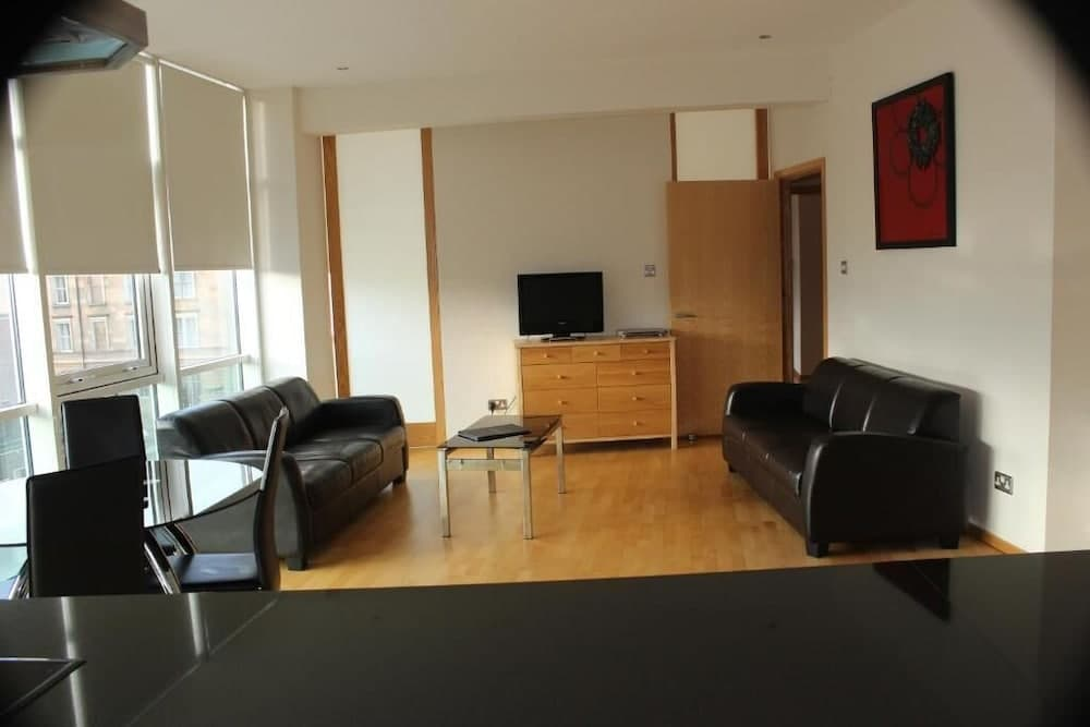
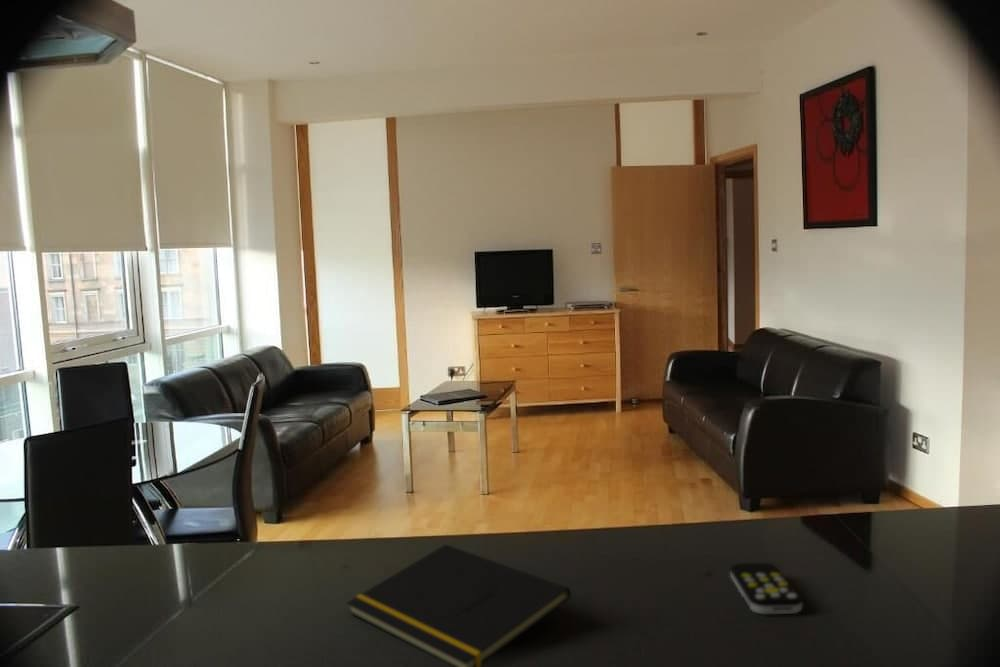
+ notepad (455, 600)
+ remote control (764, 586)
